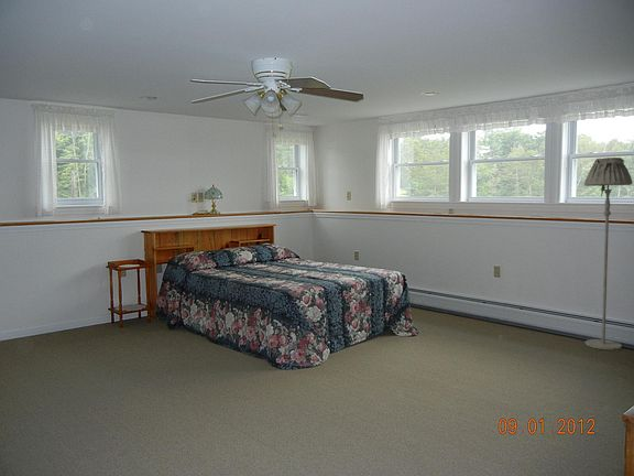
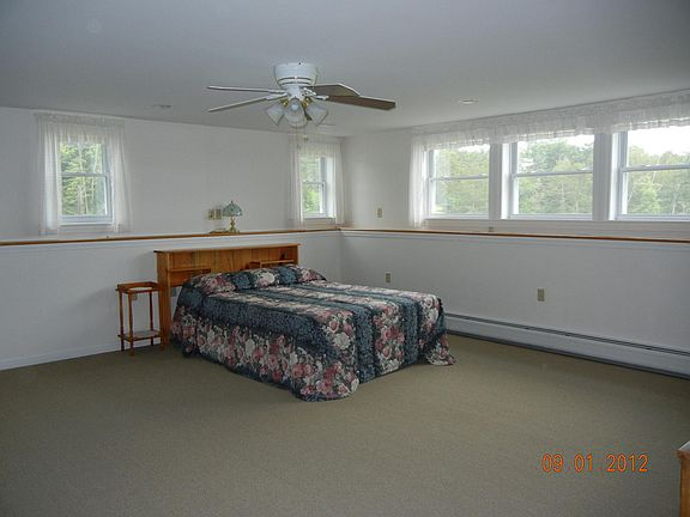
- floor lamp (605, 252)
